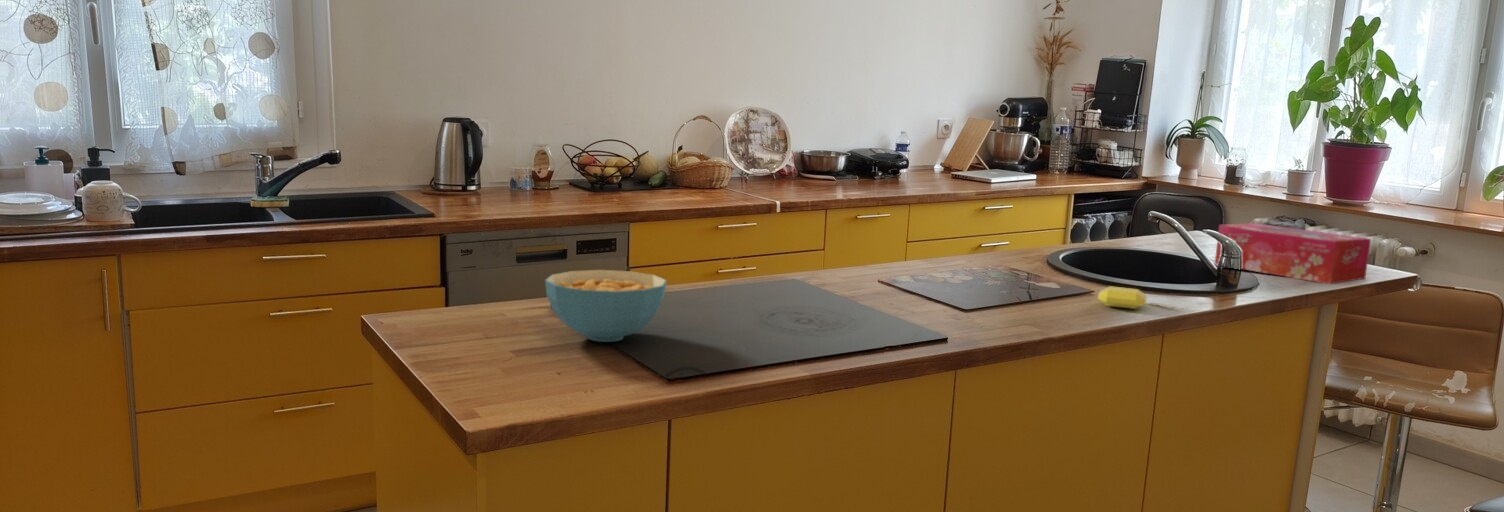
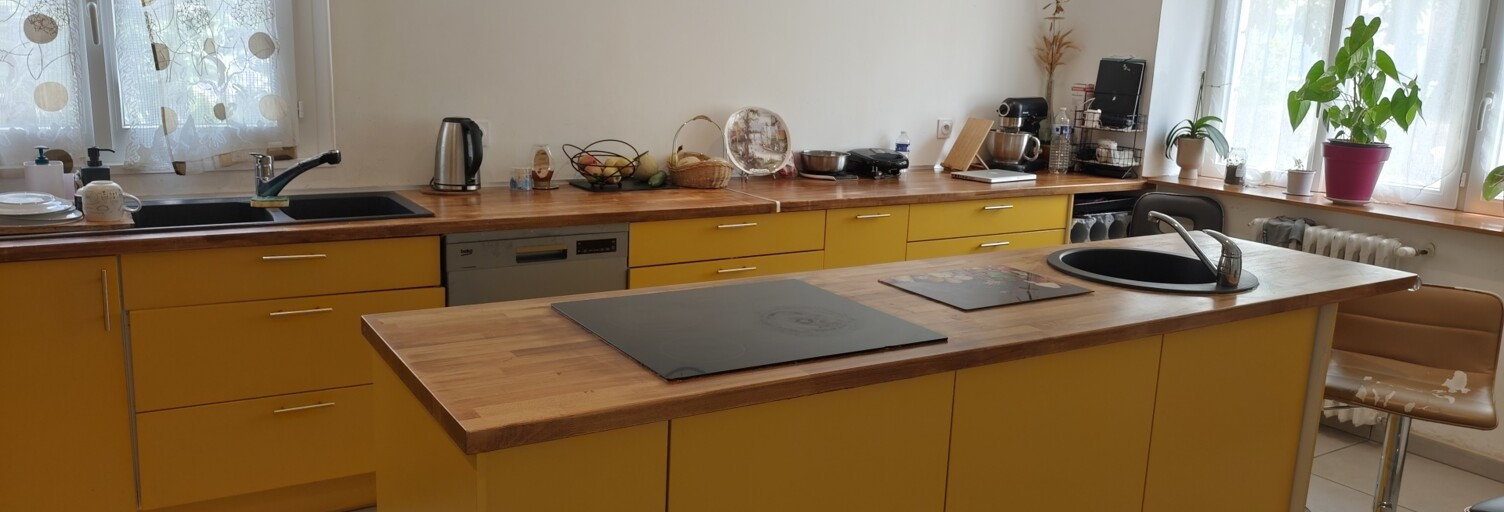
- tissue box (1289, 251)
- cereal bowl (606, 308)
- soap bar (1122, 297)
